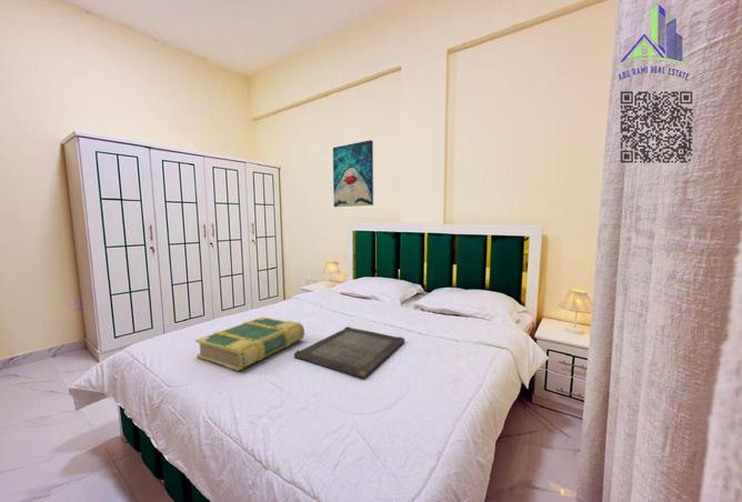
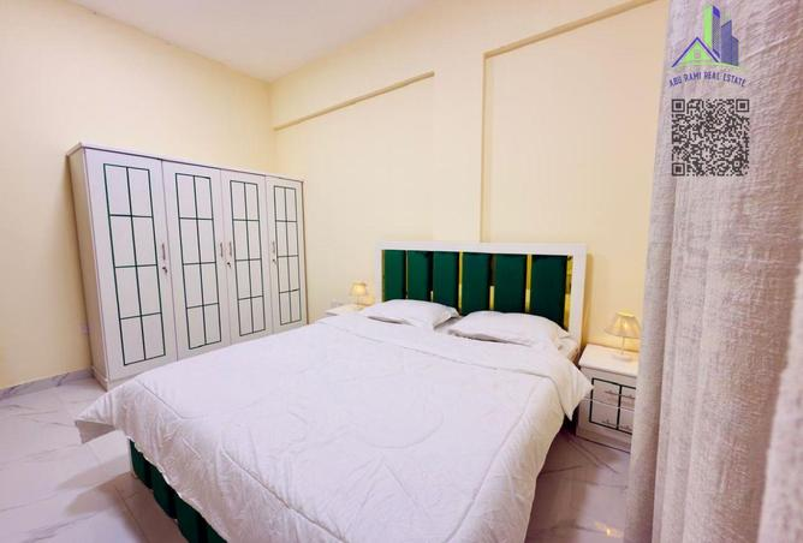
- book (253, 339)
- serving tray (353, 348)
- wall art (352, 175)
